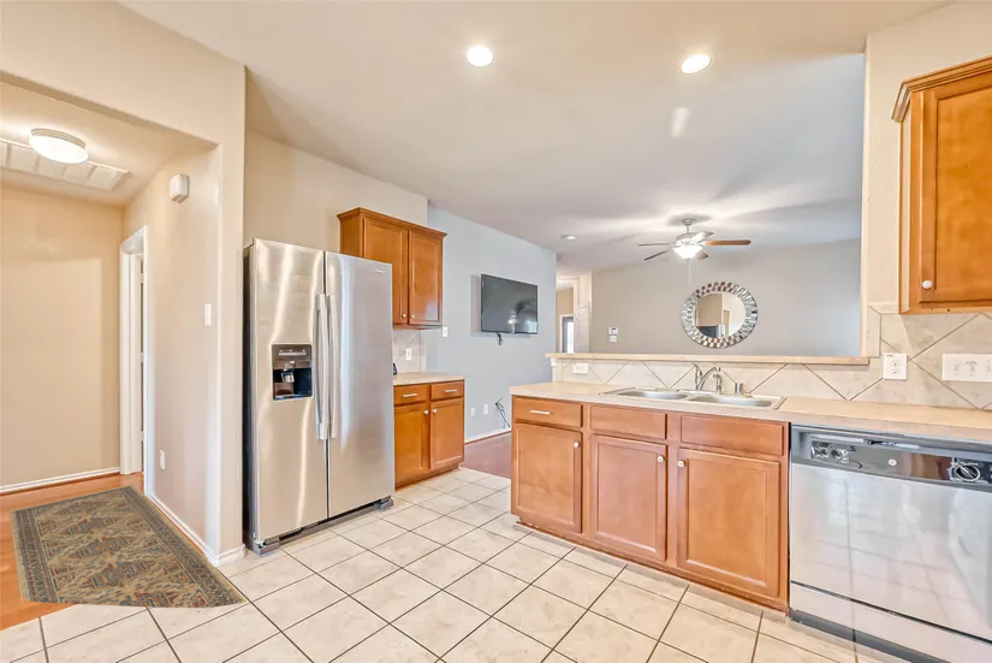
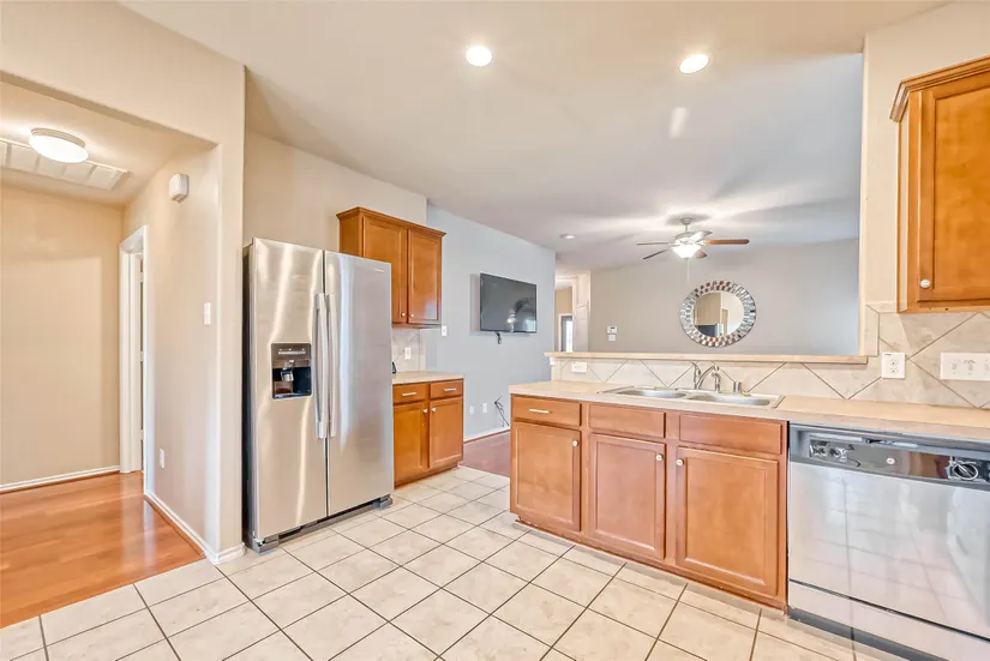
- rug (103, 547)
